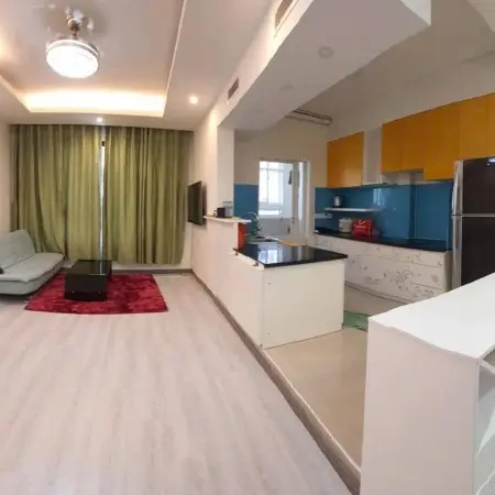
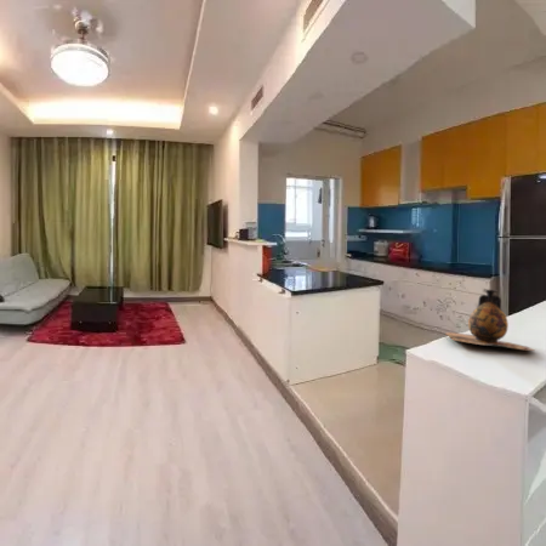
+ vase (487, 315)
